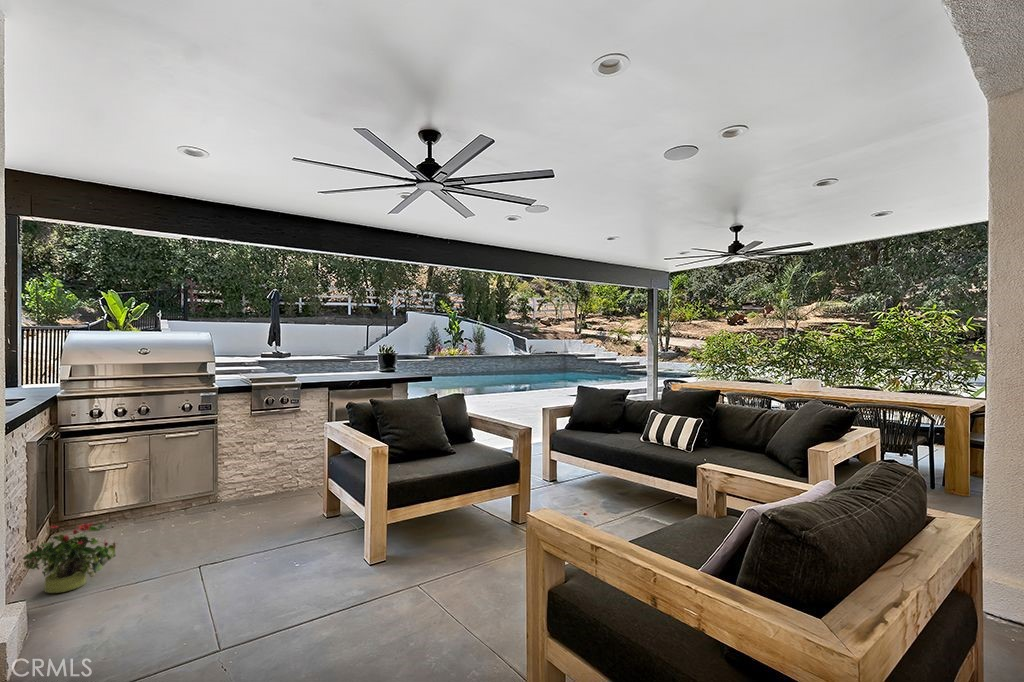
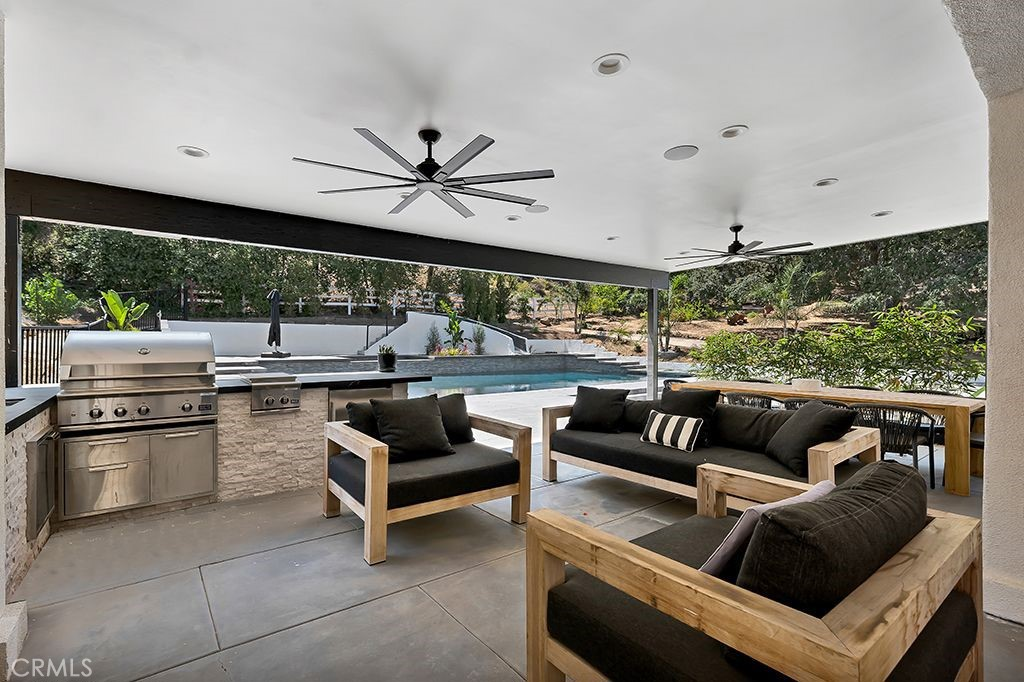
- potted plant (71, 552)
